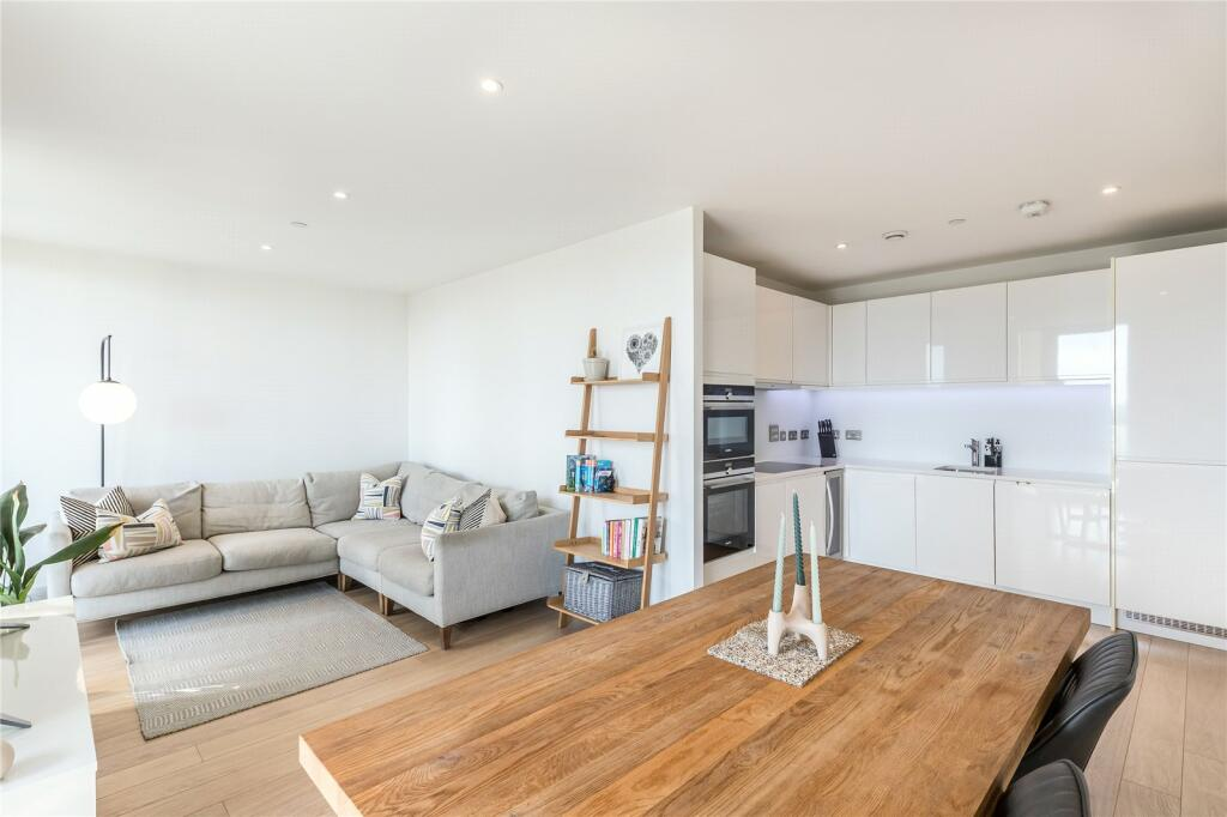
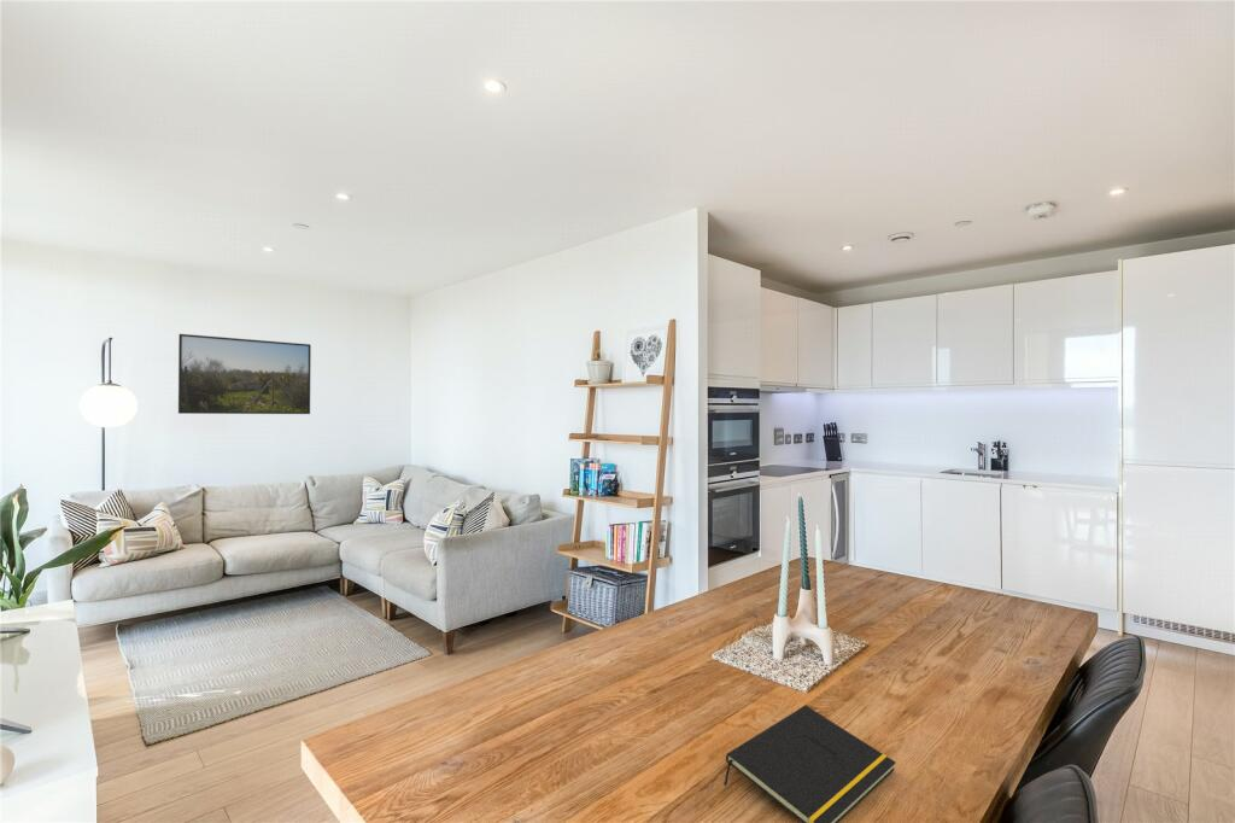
+ notepad (812, 761)
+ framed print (248, 377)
